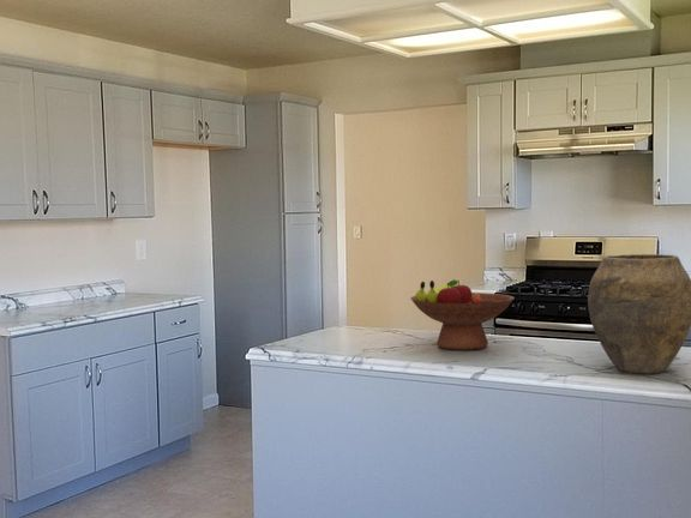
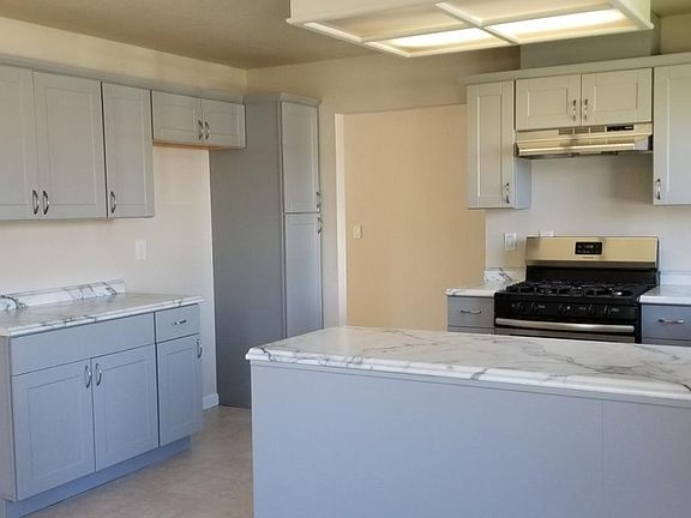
- vase (639, 312)
- fruit bowl (462, 312)
